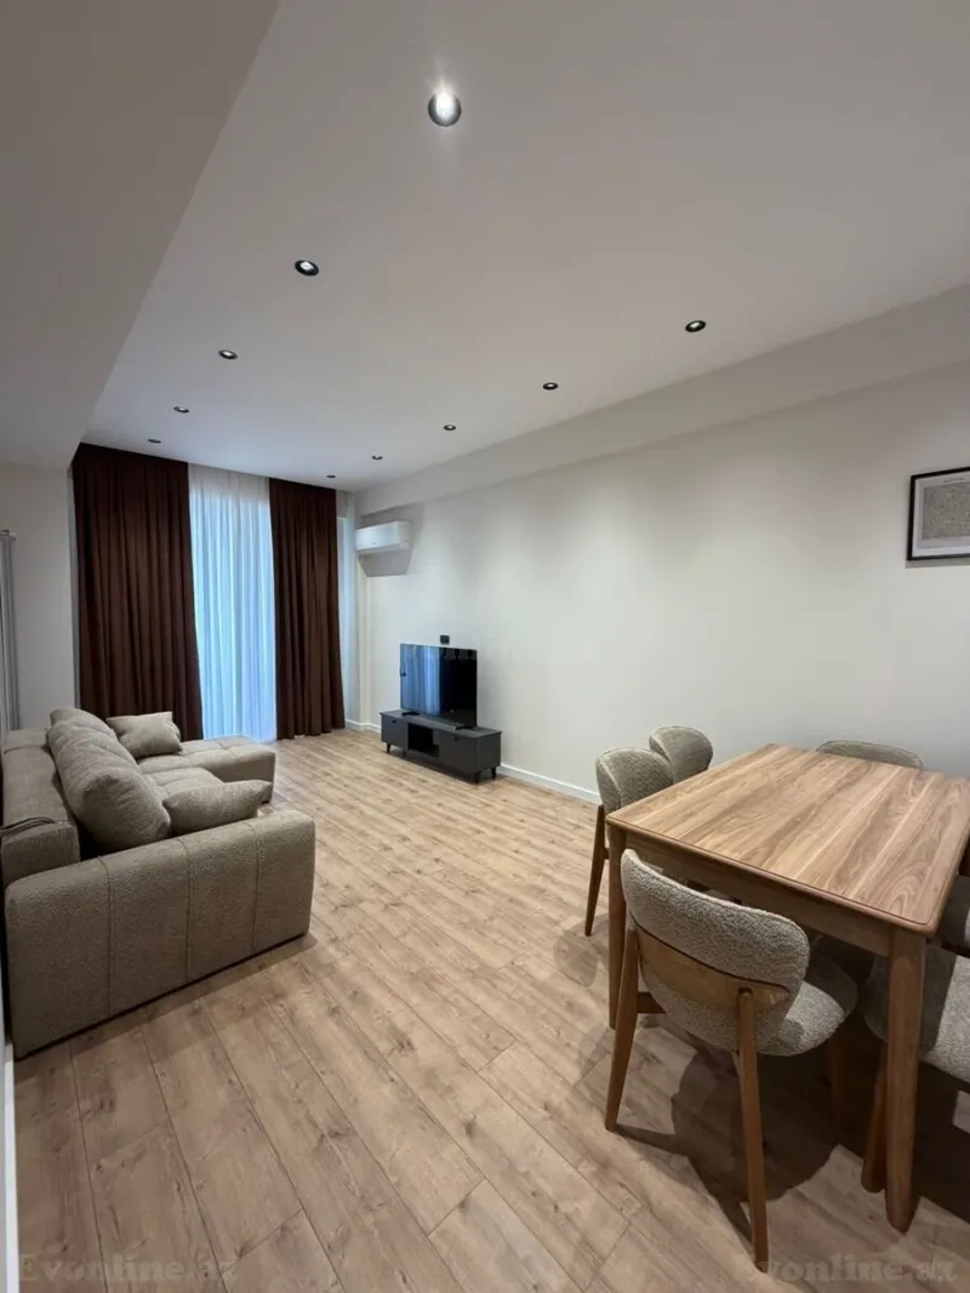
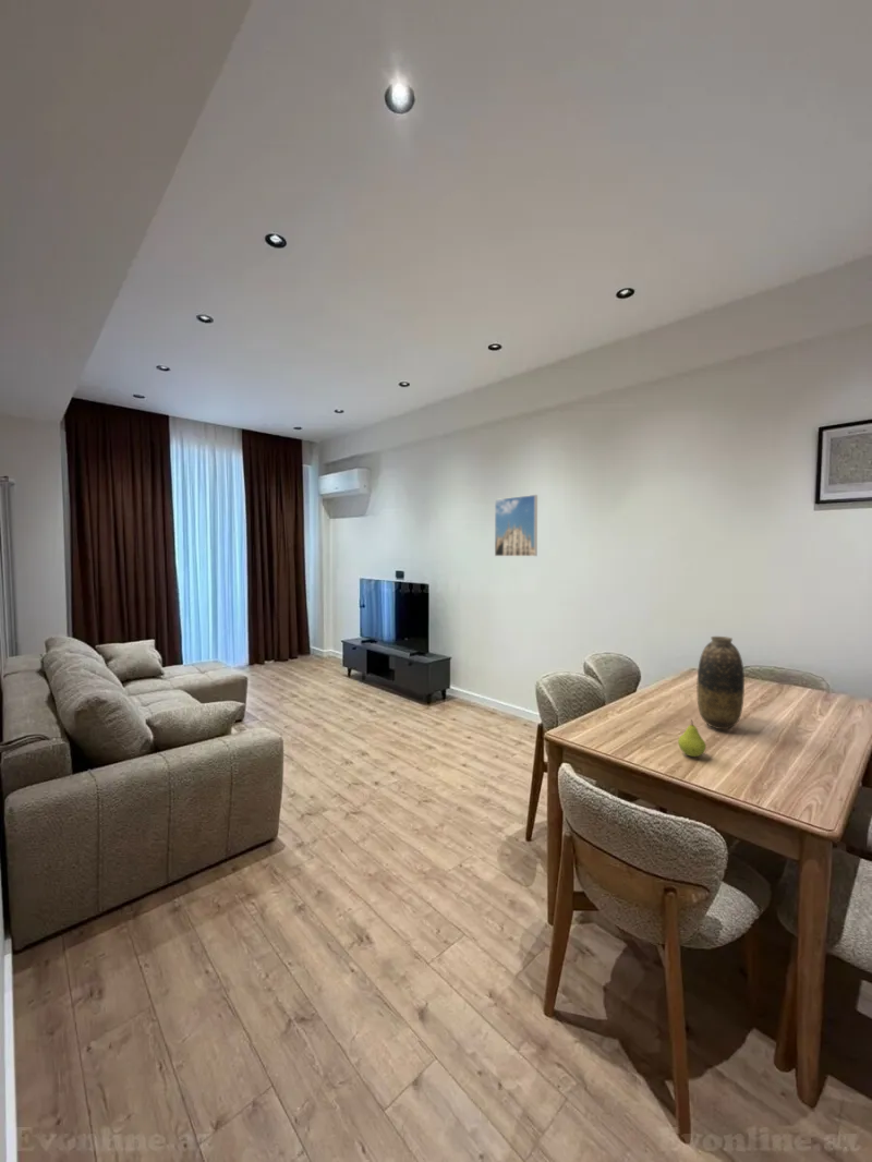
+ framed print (514, 526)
+ vase (719, 682)
+ fruit (691, 737)
